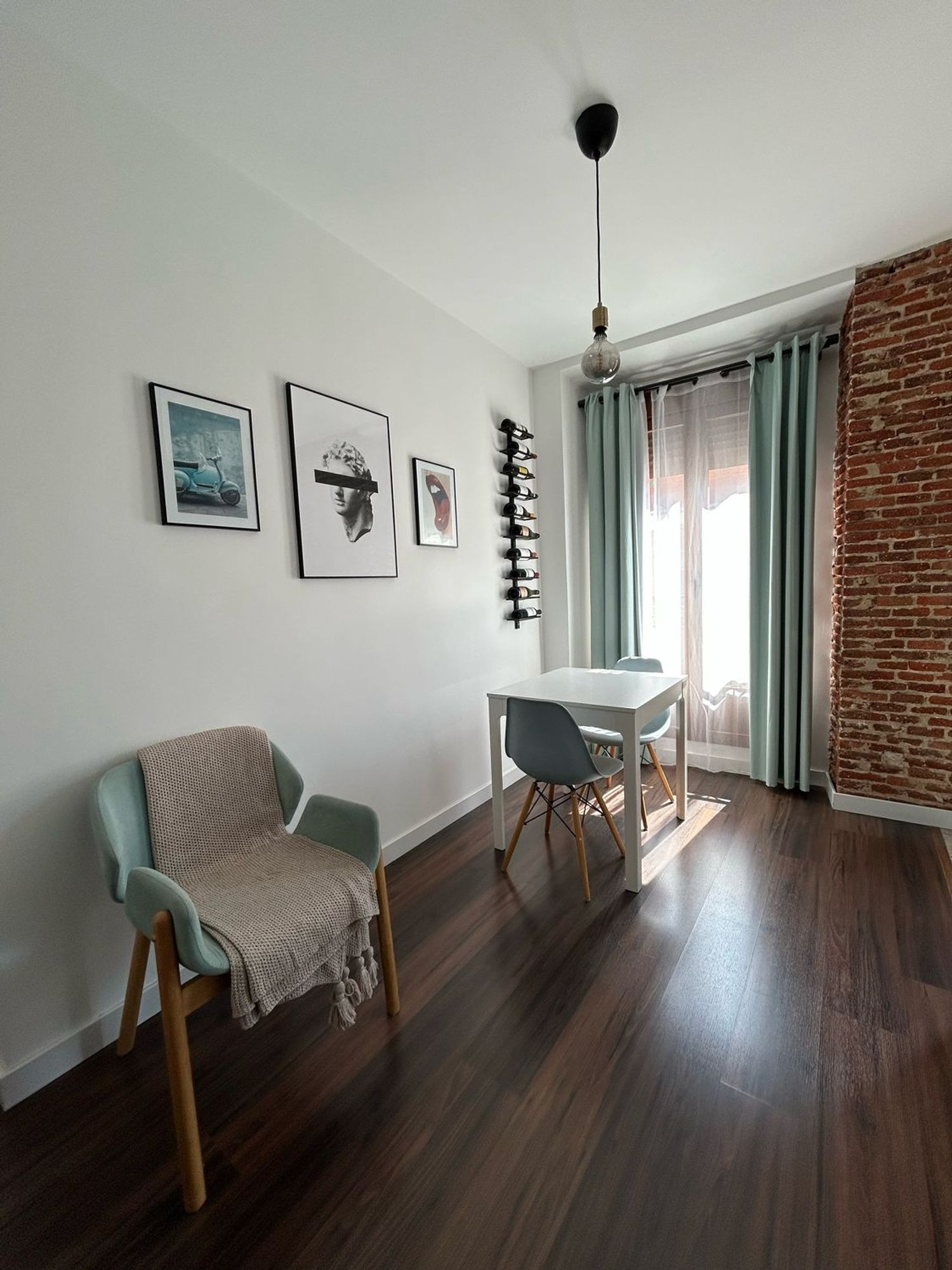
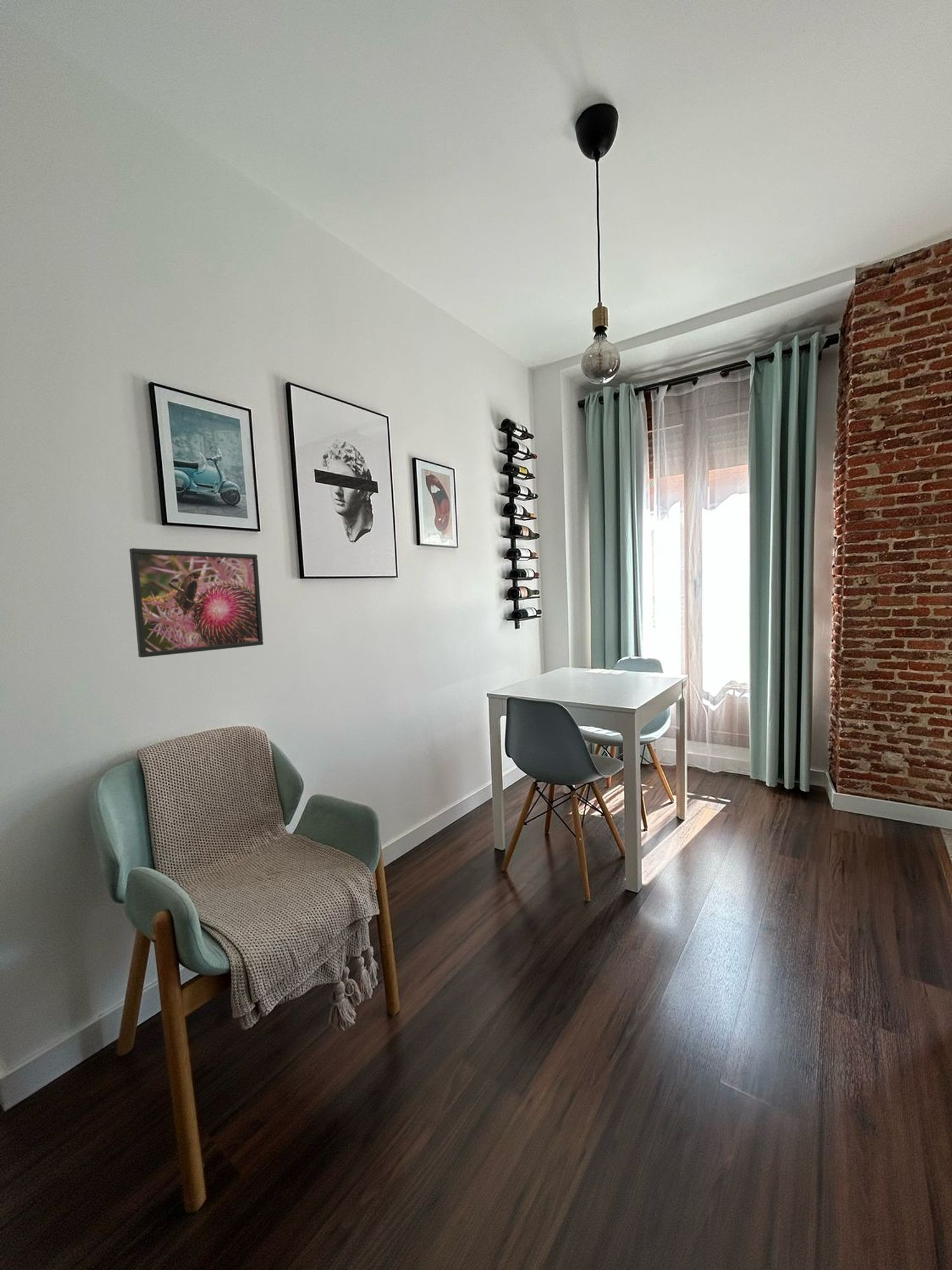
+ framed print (202, 601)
